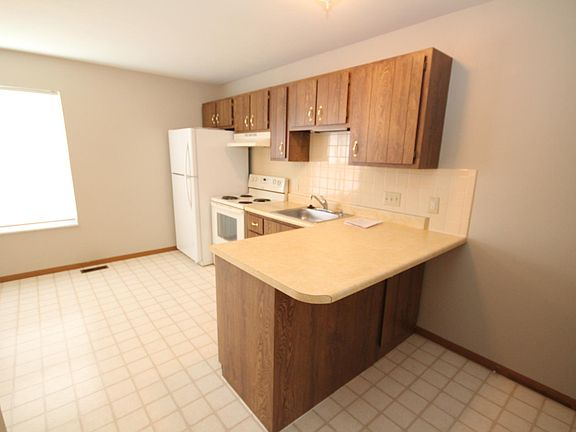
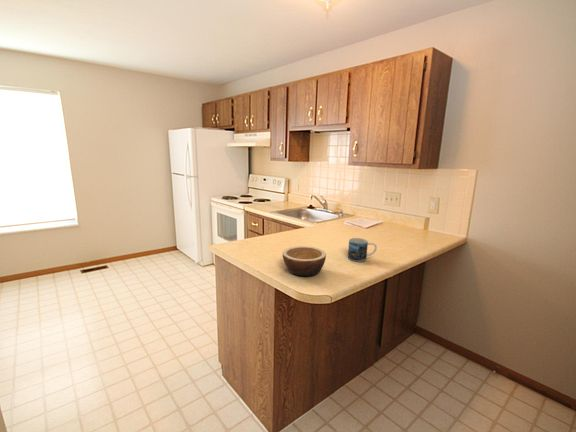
+ mug (362, 250)
+ bowl (303, 261)
